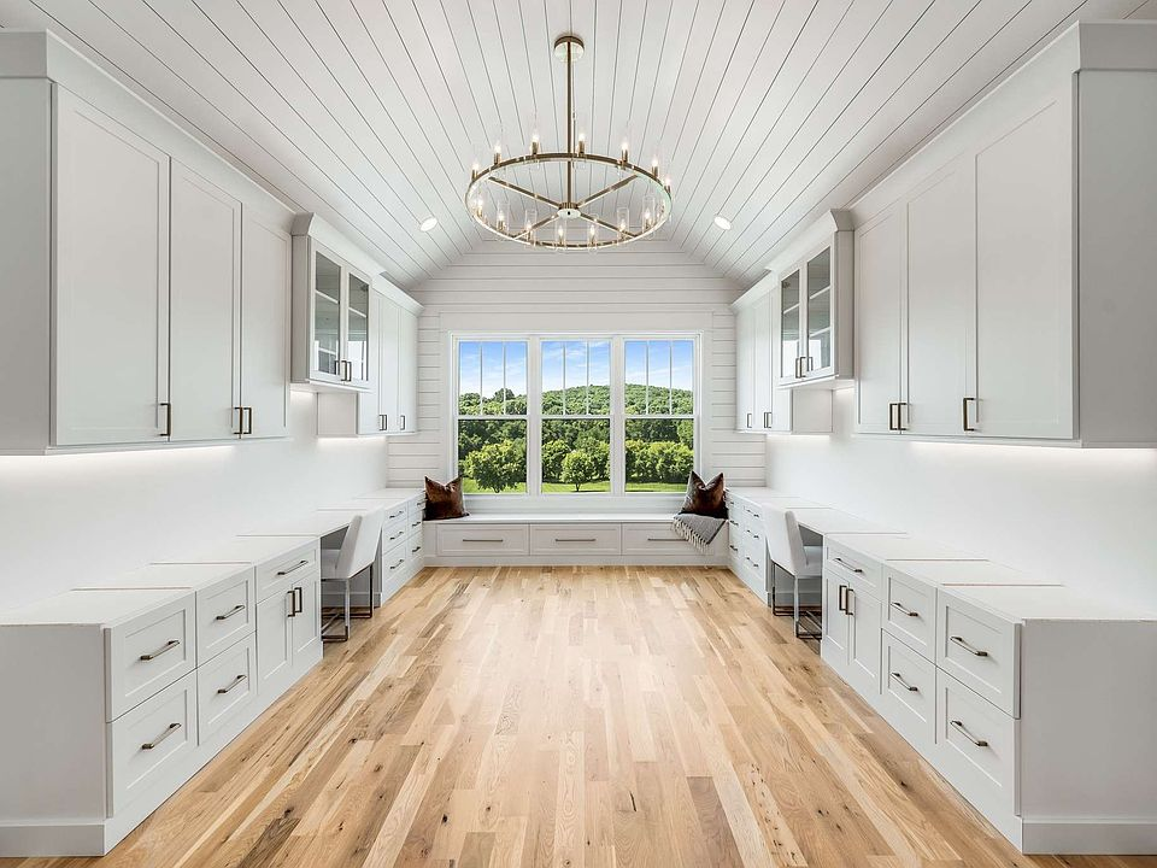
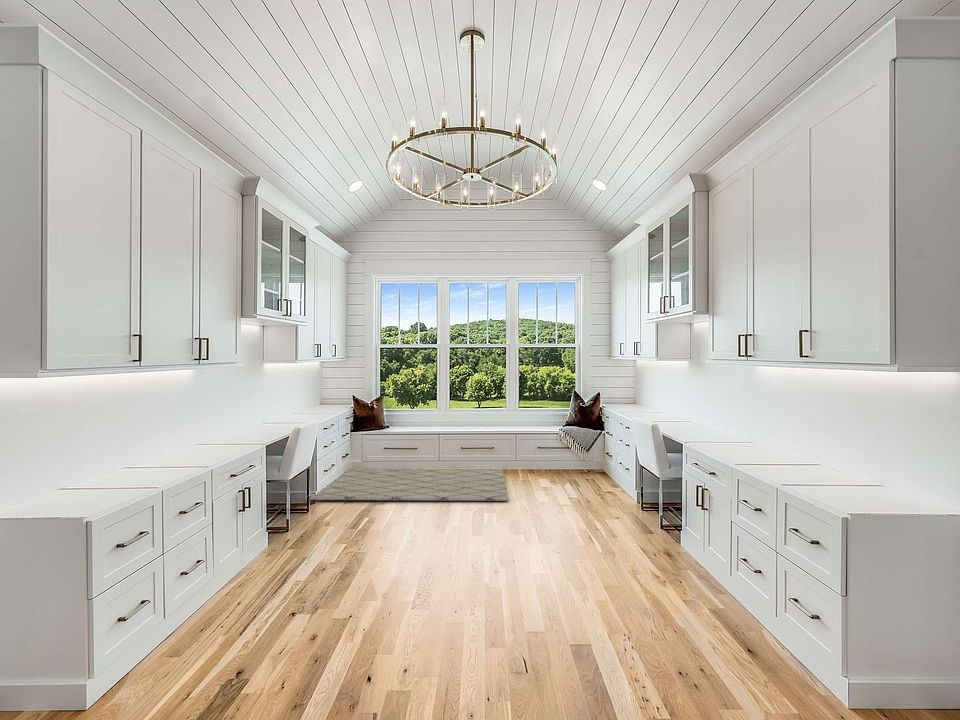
+ rug (416, 482)
